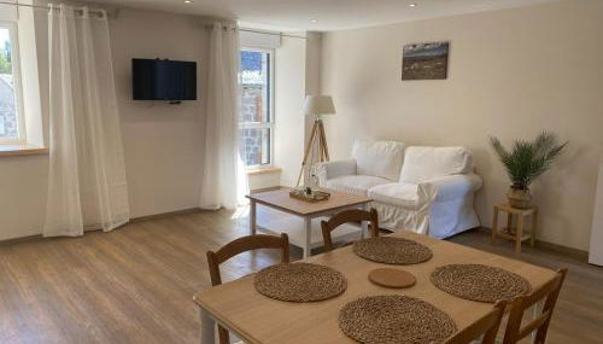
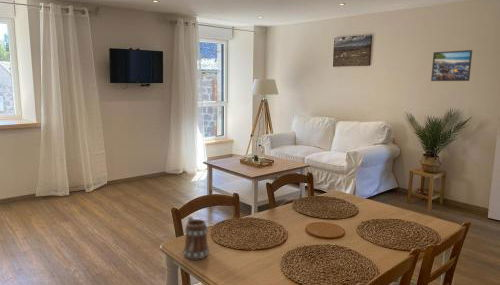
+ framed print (450, 66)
+ mug (194, 236)
